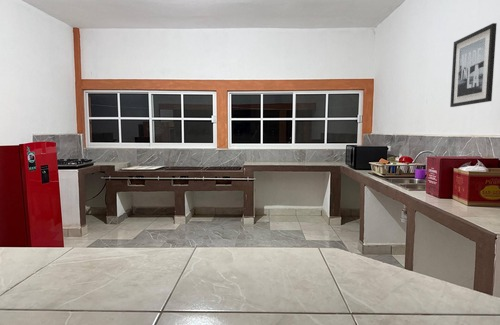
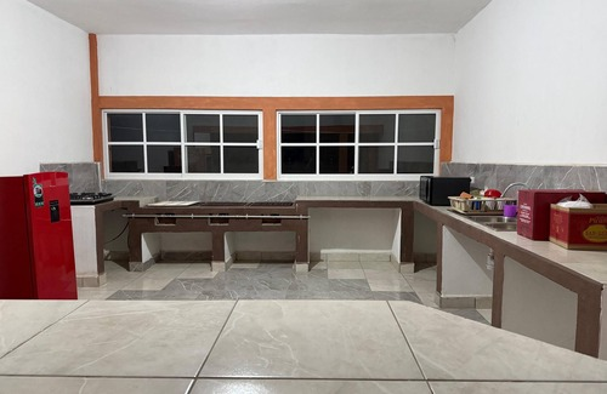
- wall art (471, 69)
